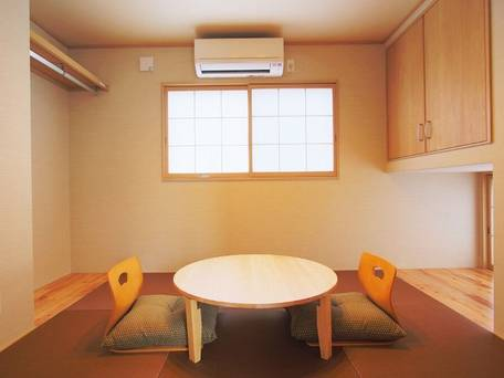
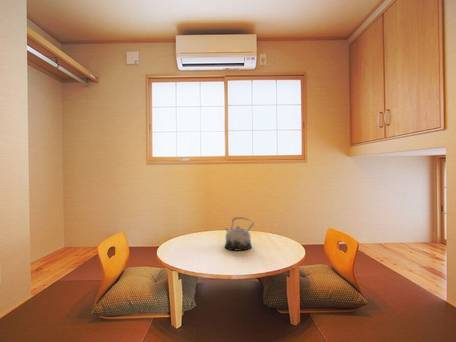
+ teapot (236, 232)
